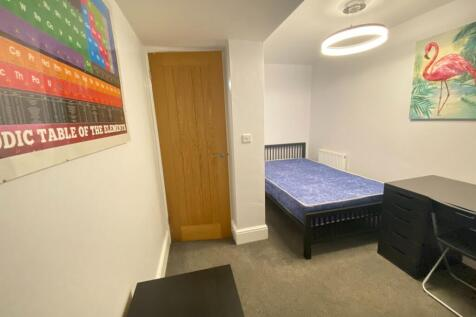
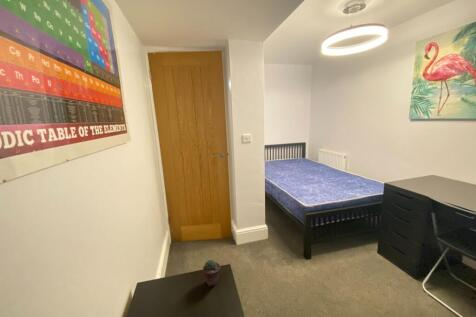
+ potted succulent (211, 271)
